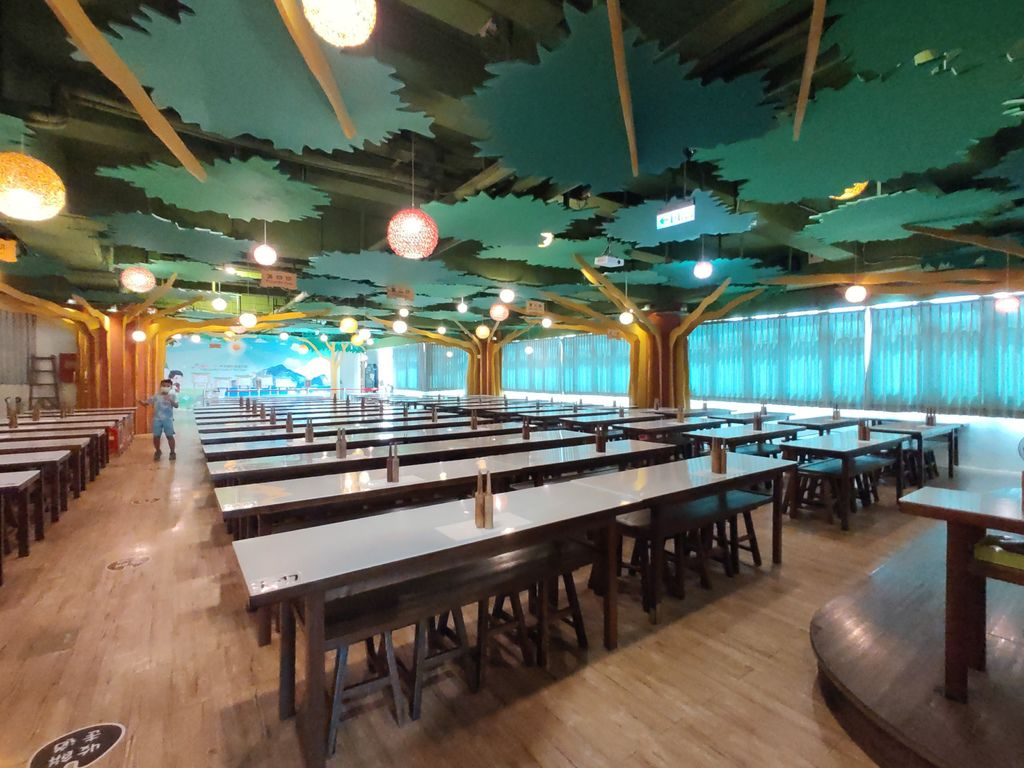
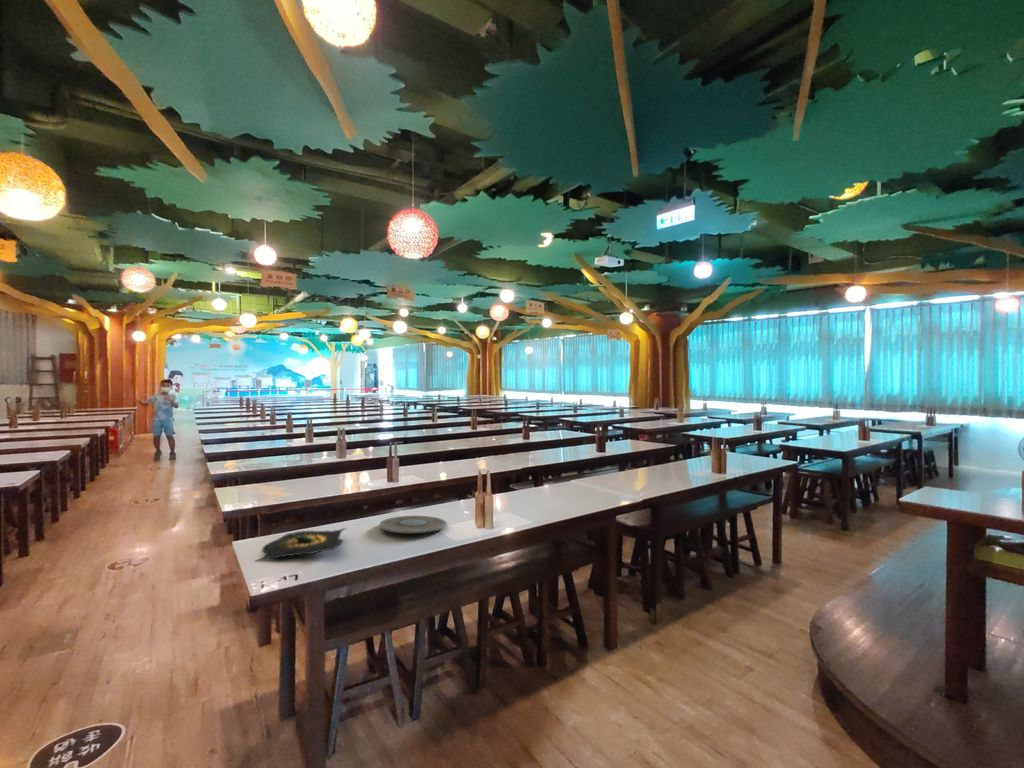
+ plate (413, 523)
+ tequila (304, 539)
